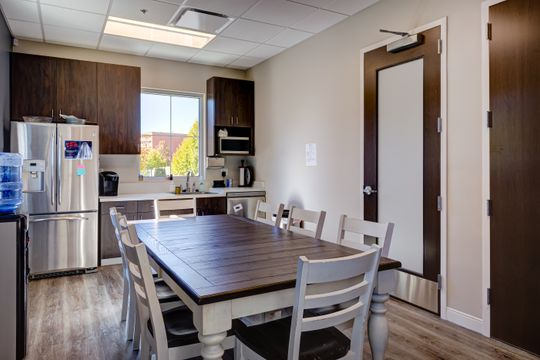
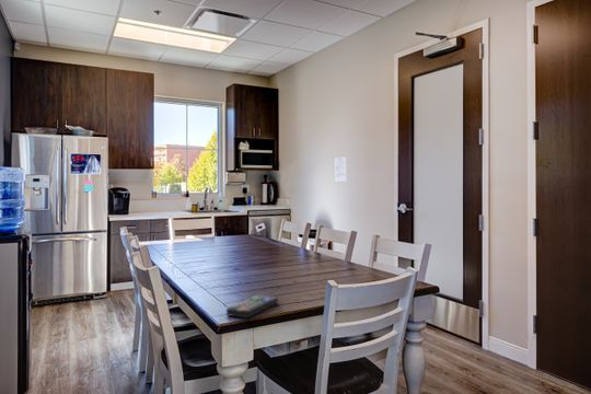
+ remote control (253, 304)
